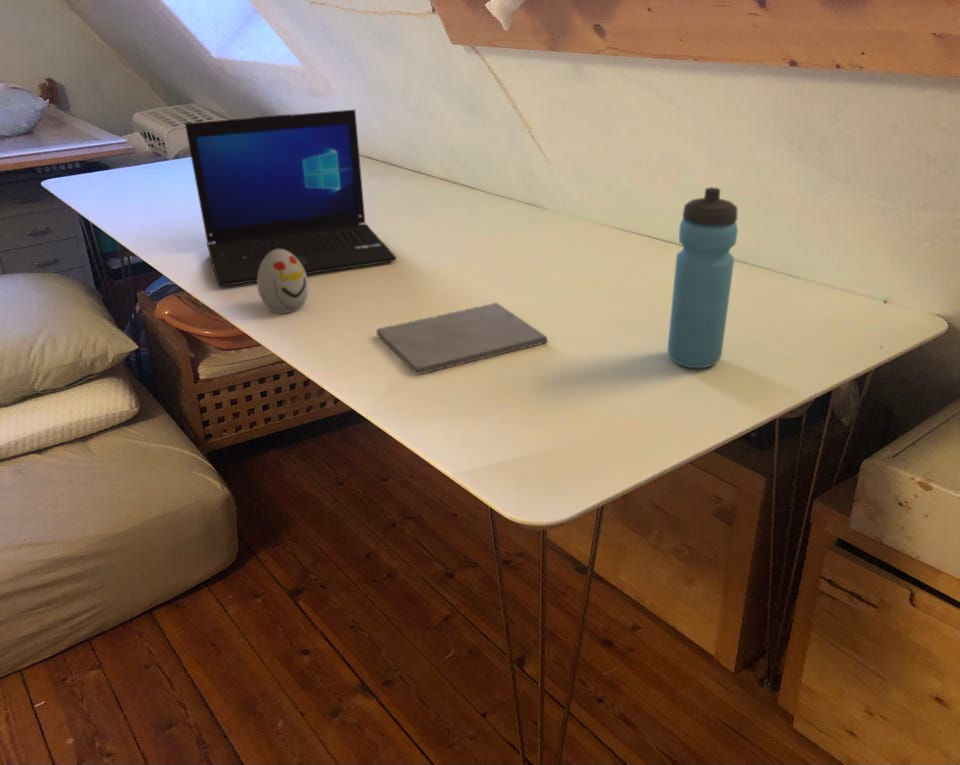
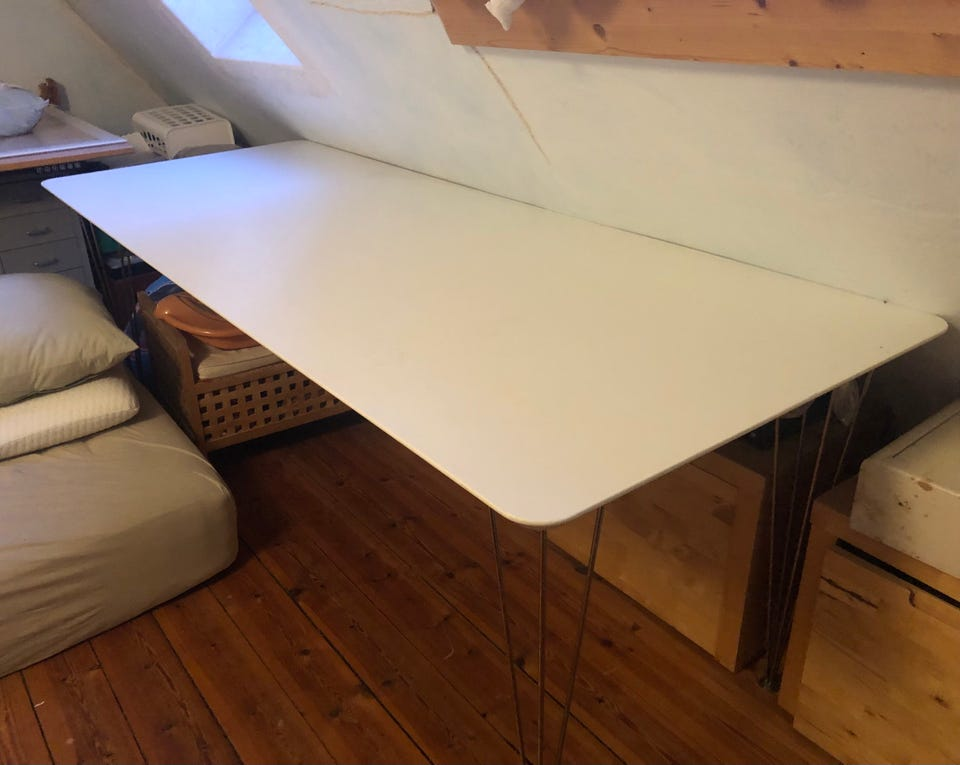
- notepad (460, 335)
- decorative egg (282, 278)
- laptop (291, 193)
- water bottle (702, 278)
